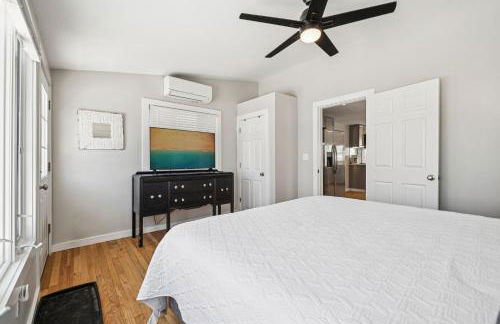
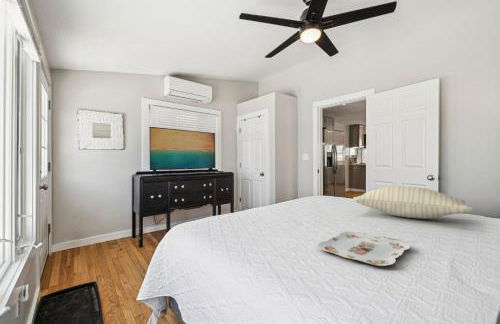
+ pillow (407, 201)
+ serving tray (363, 246)
